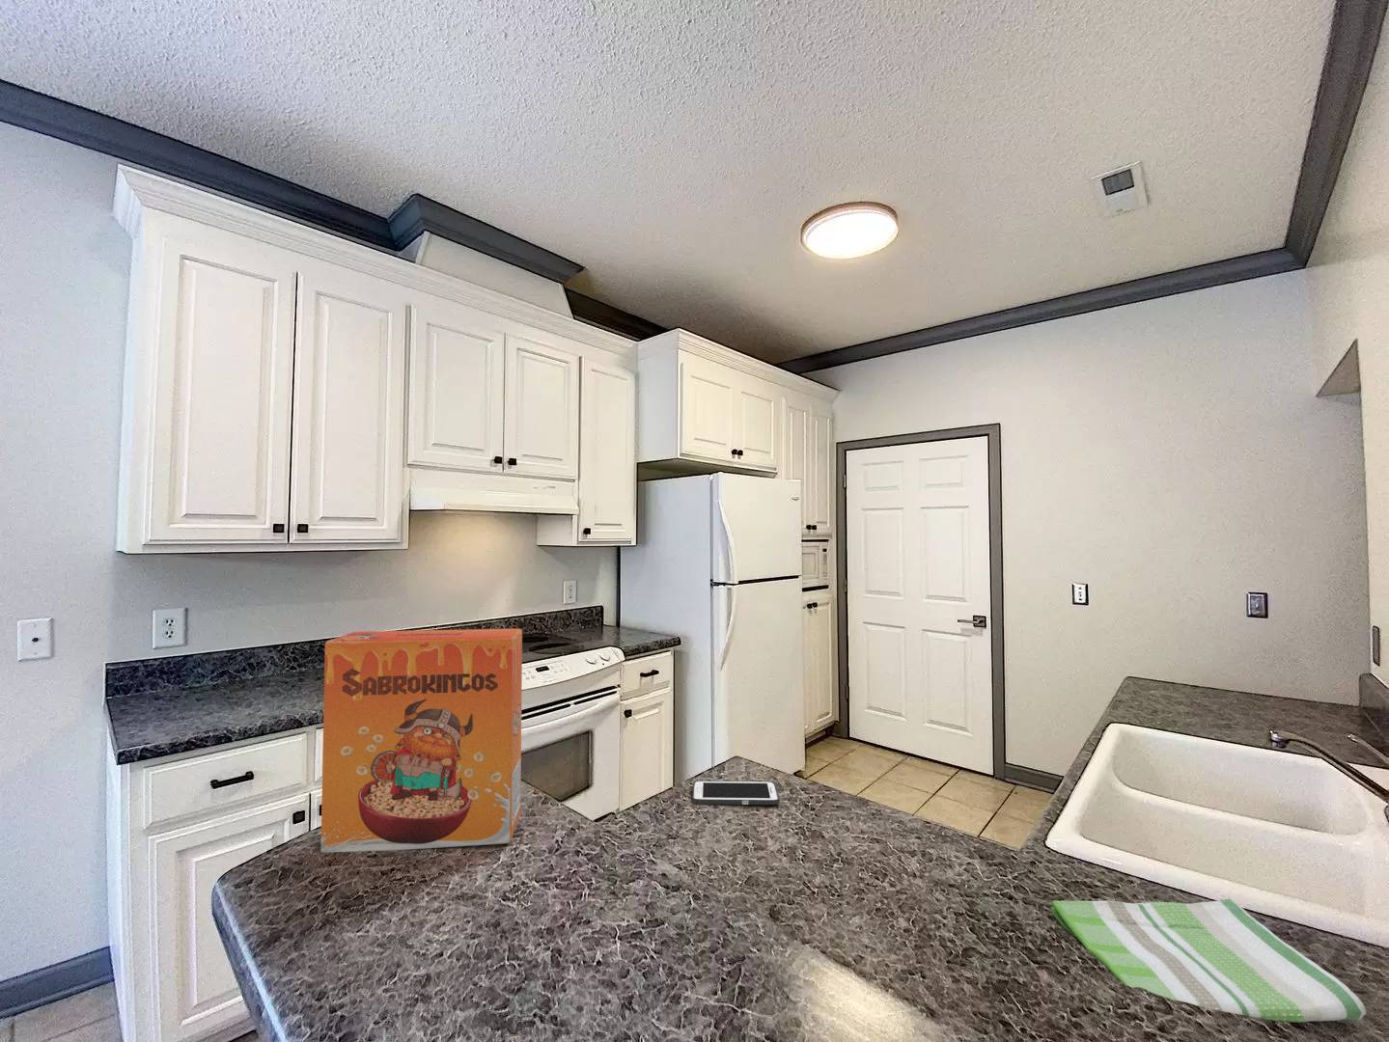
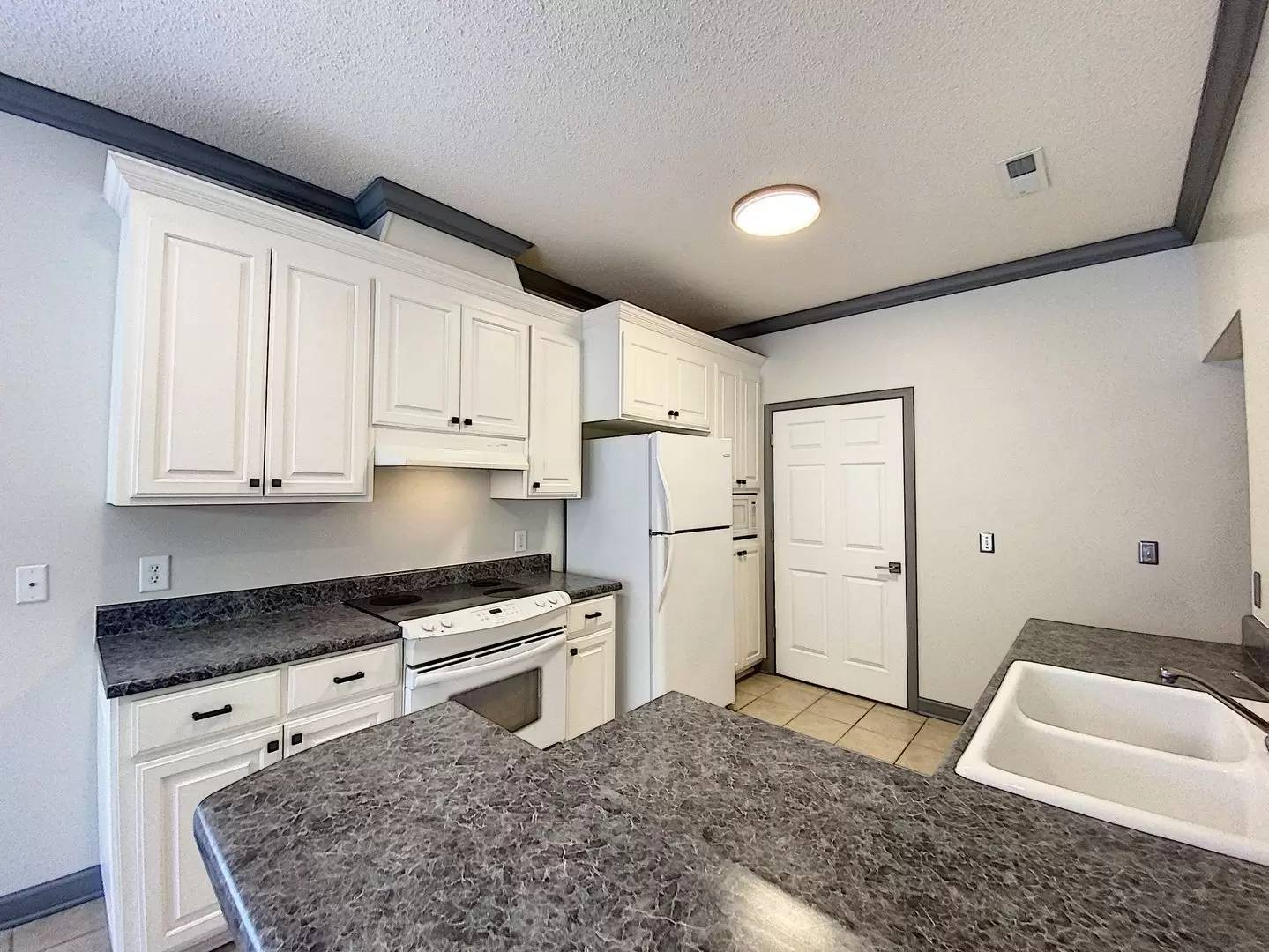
- cell phone (734, 792)
- cereal box (428, 733)
- dish towel (1189, 949)
